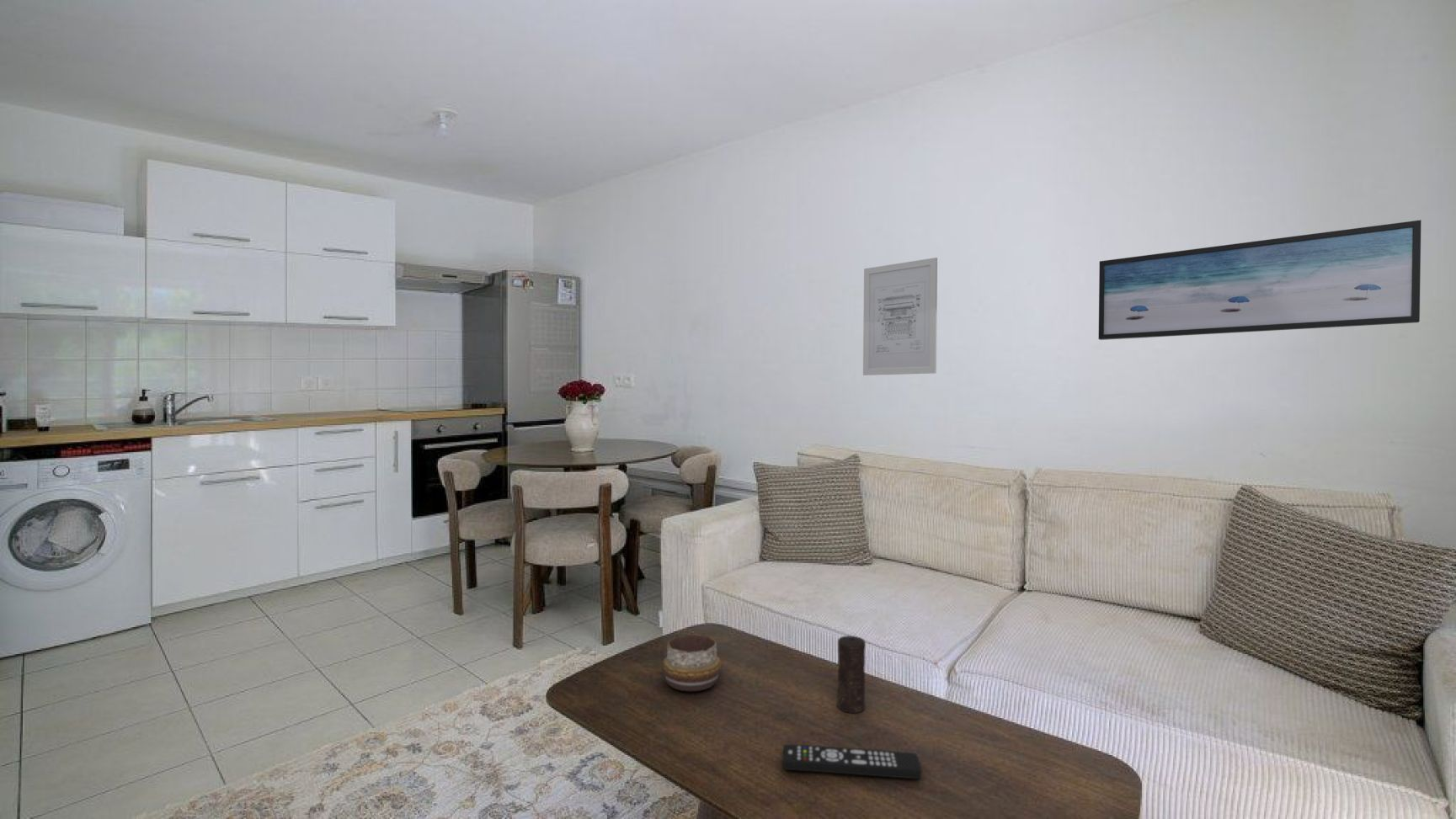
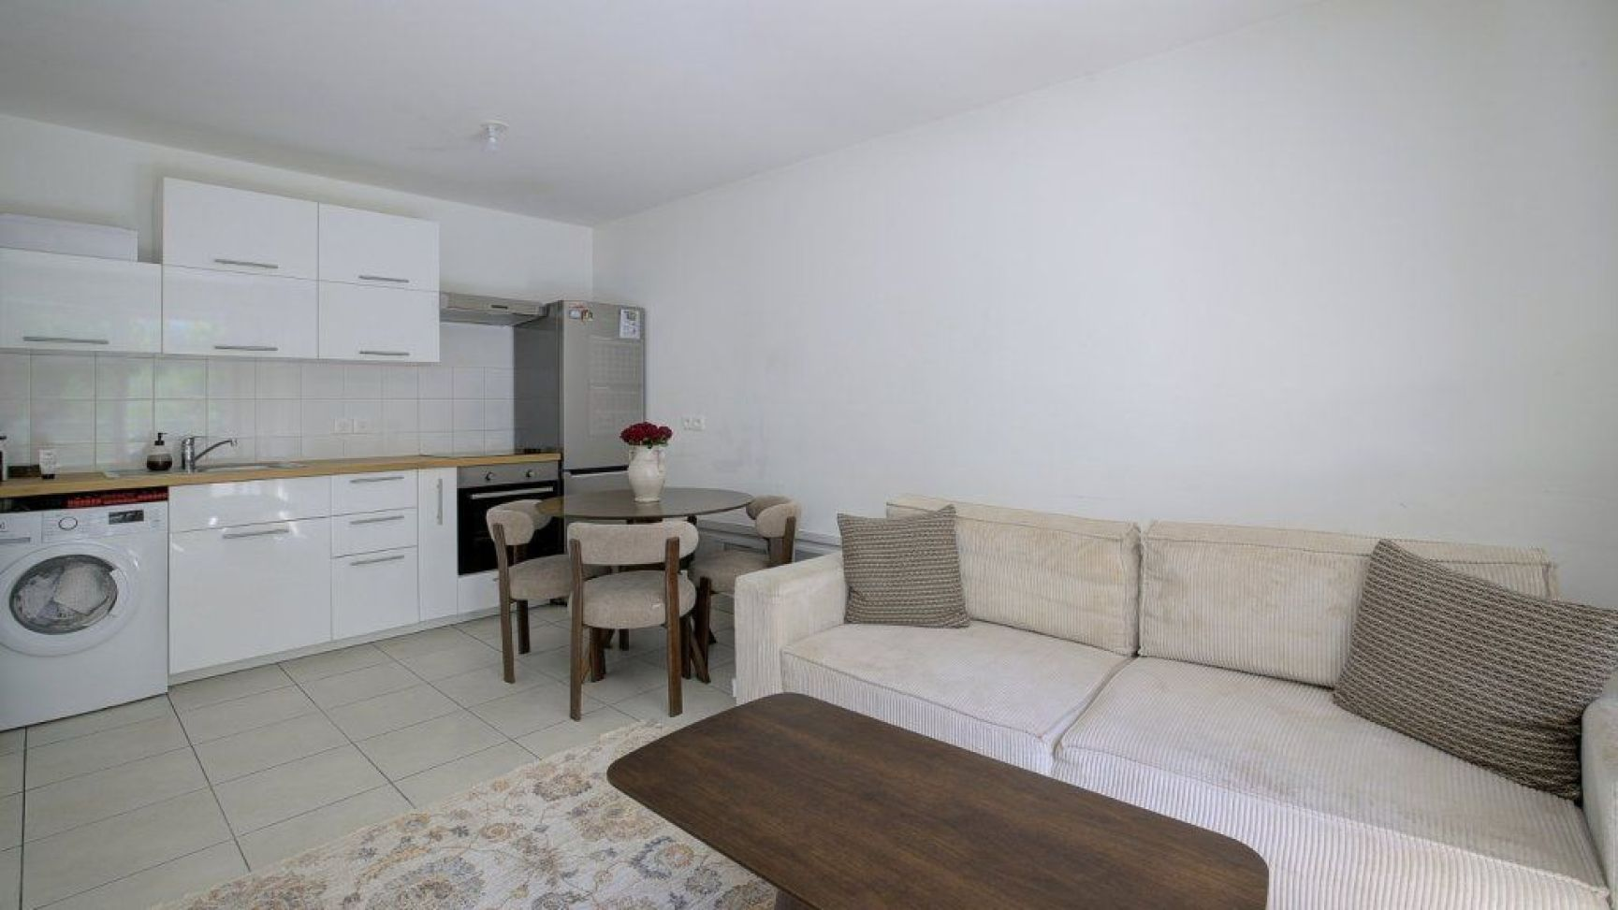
- decorative bowl (691, 662)
- candle (851, 673)
- wall art (1239, 288)
- wall art (899, 318)
- remote control (850, 762)
